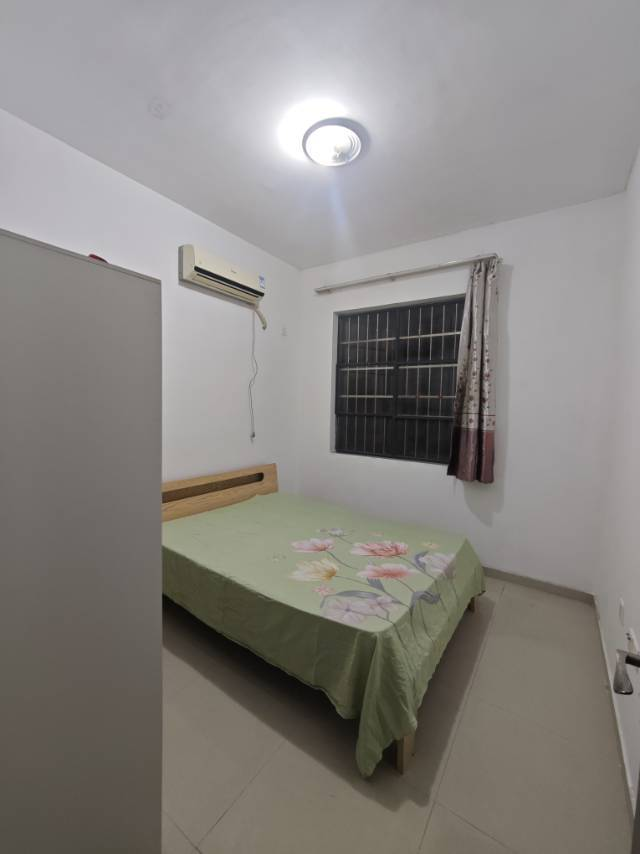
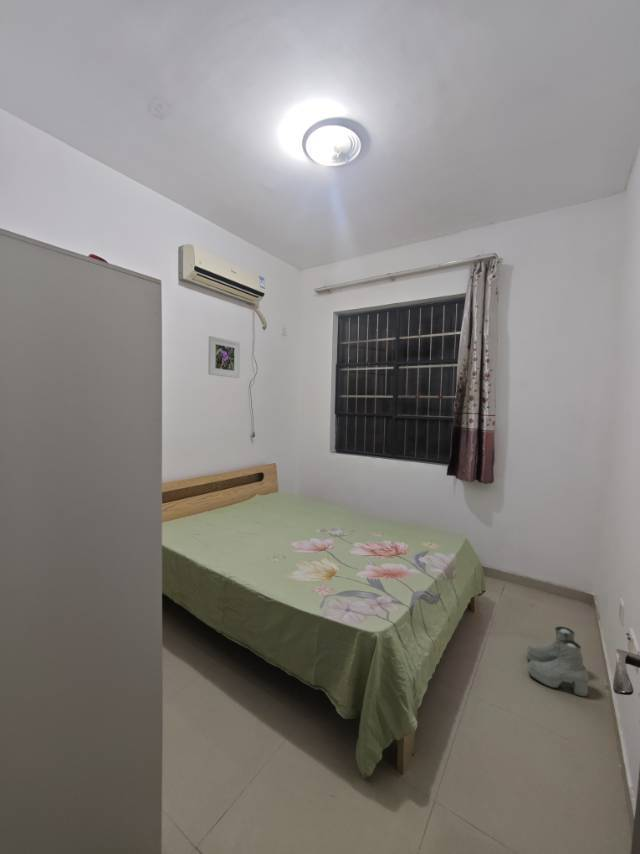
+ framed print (224, 357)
+ boots (555, 654)
